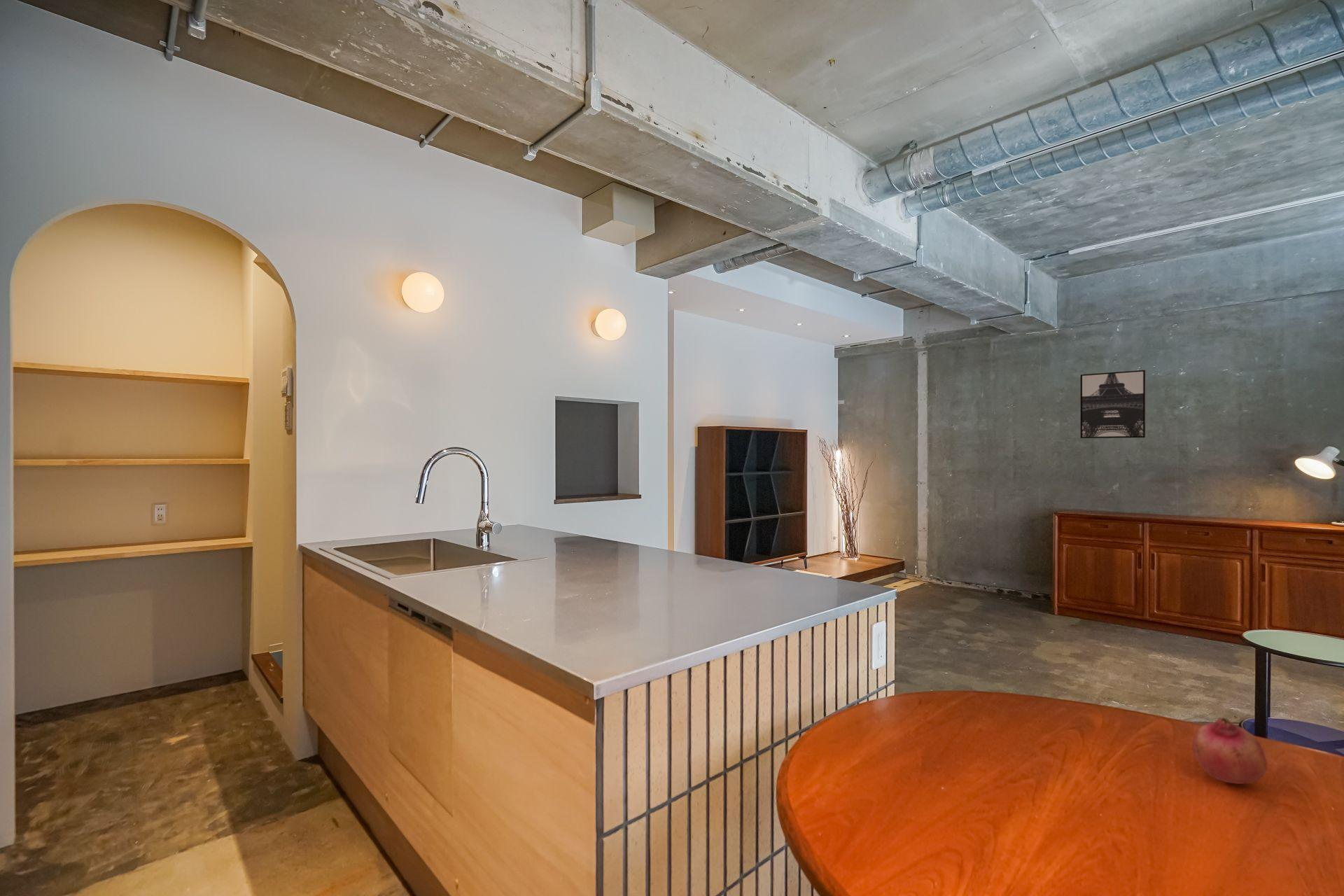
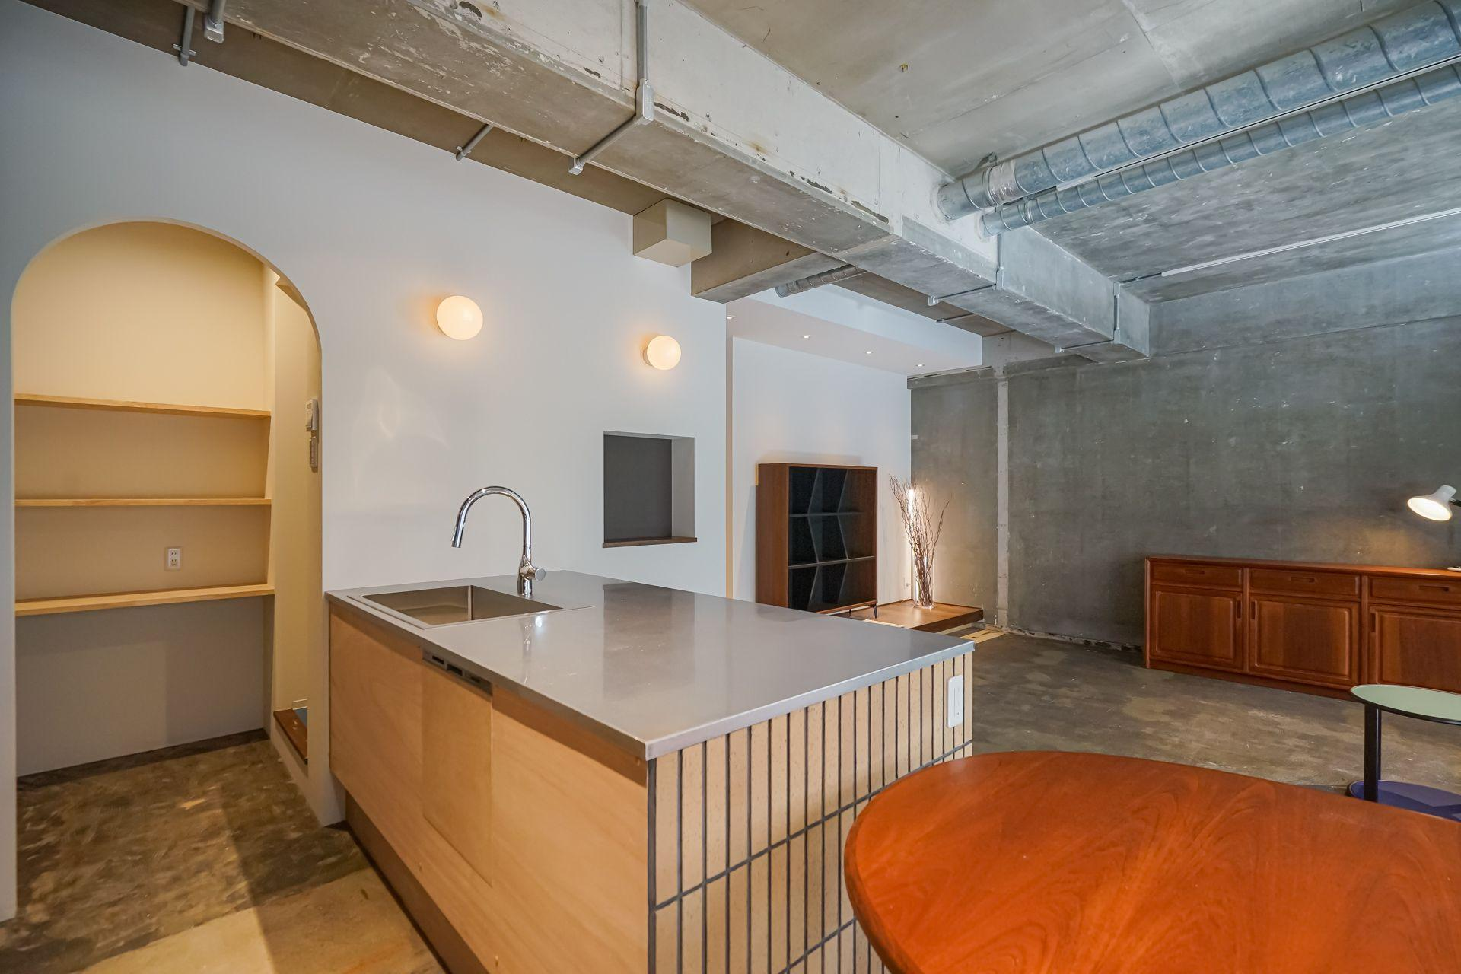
- wall art (1112, 405)
- fruit (1228, 748)
